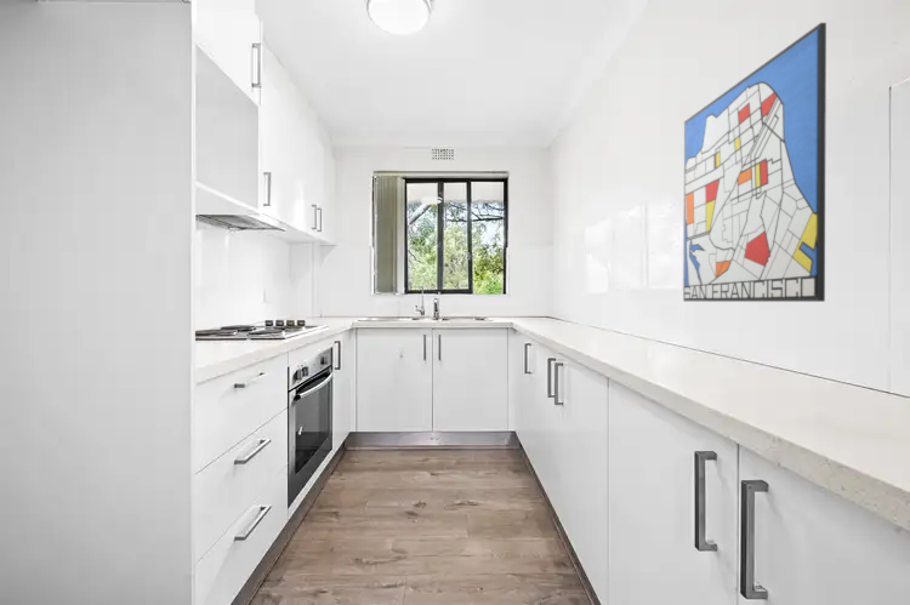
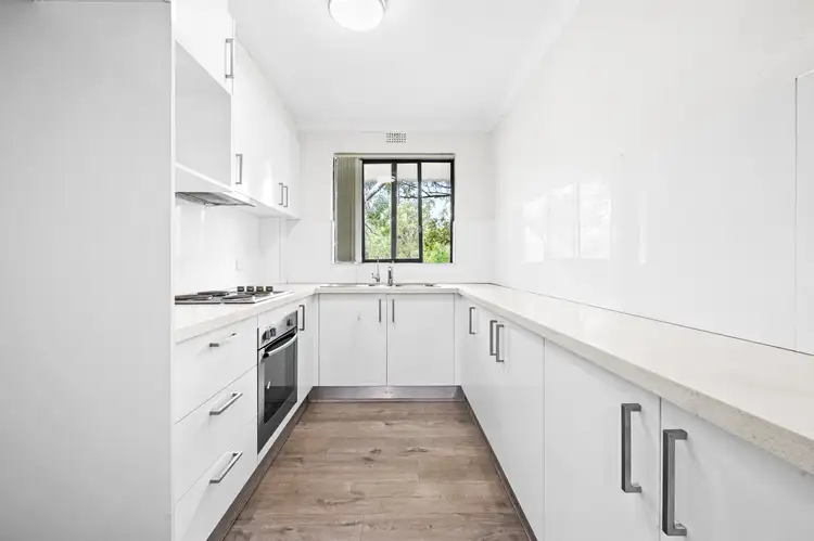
- wall art (739, 192)
